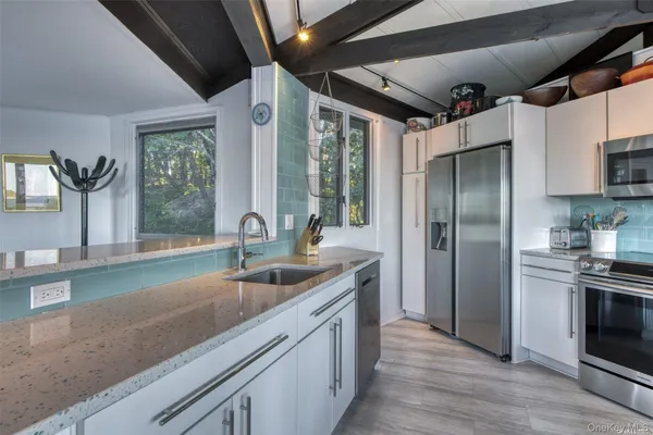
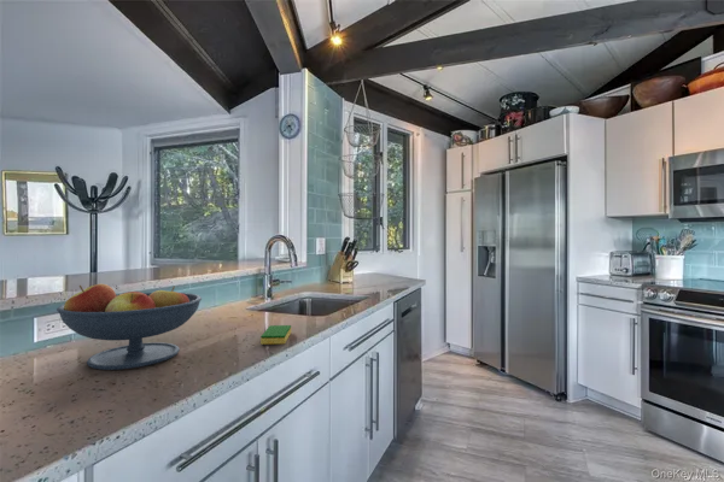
+ fruit bowl (135, 318)
+ dish sponge (276, 334)
